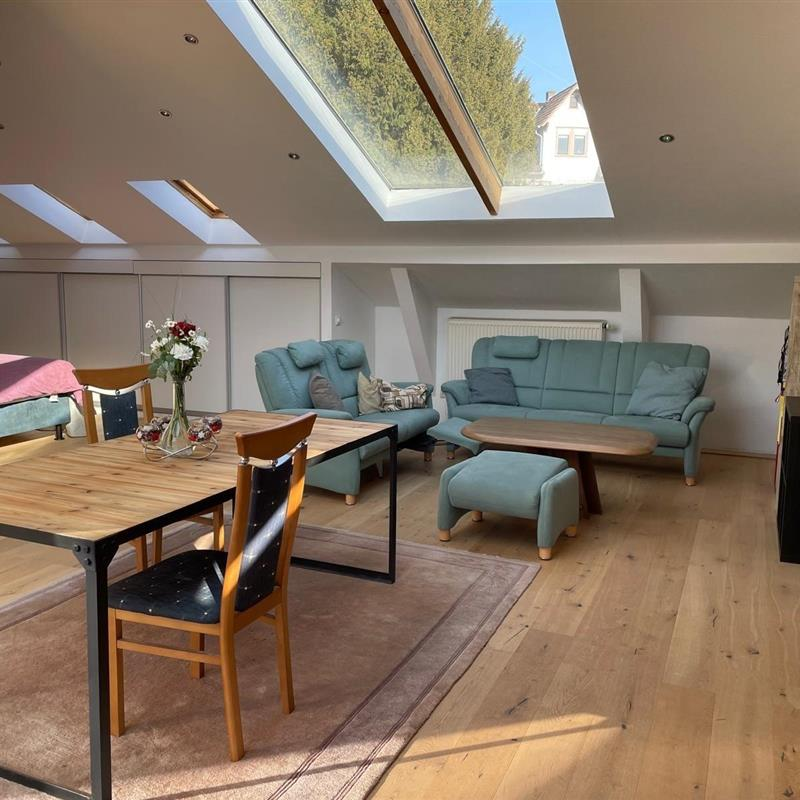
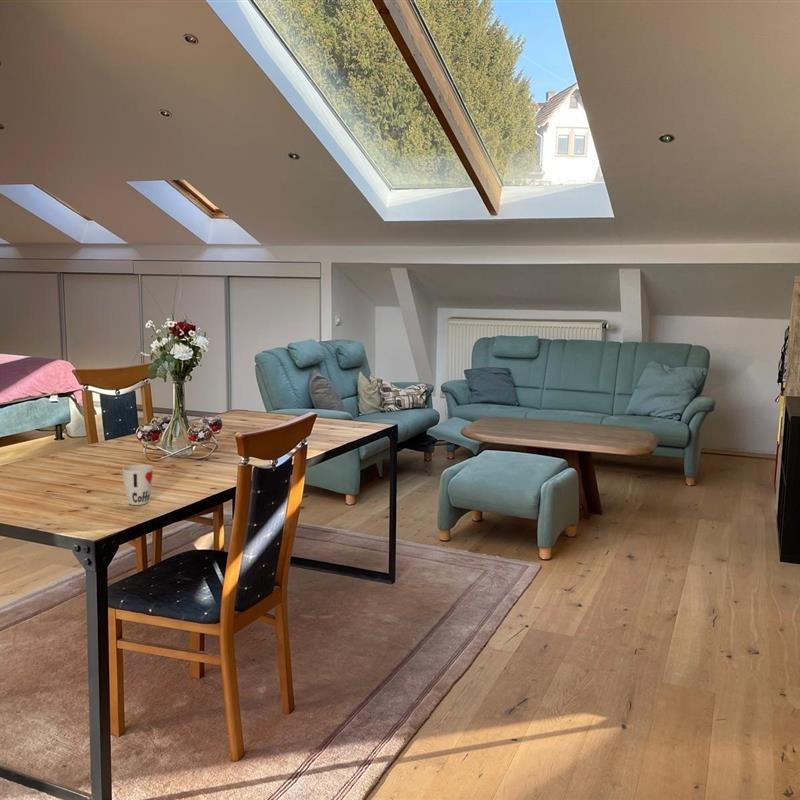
+ cup (138, 485)
